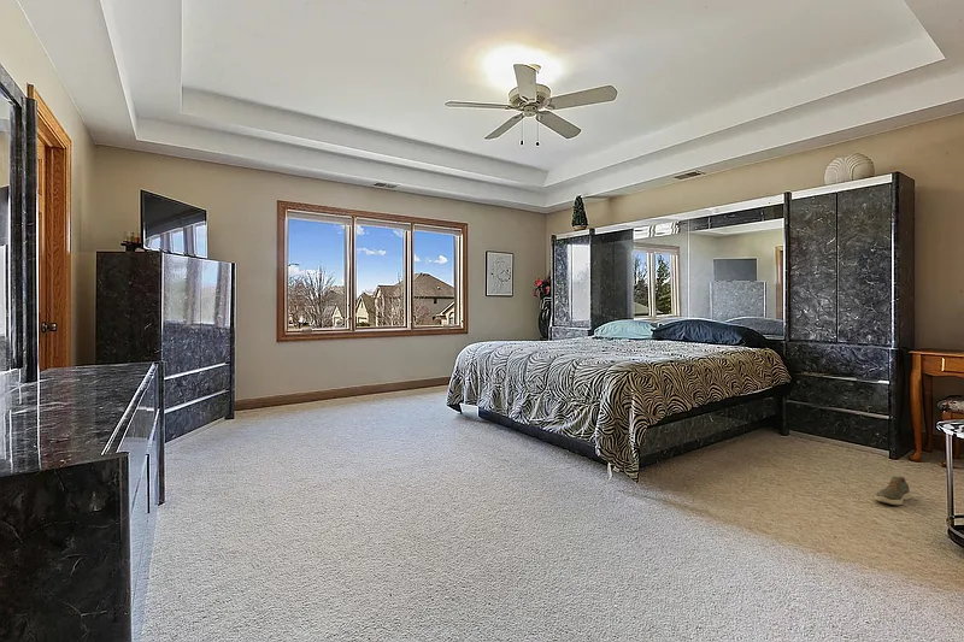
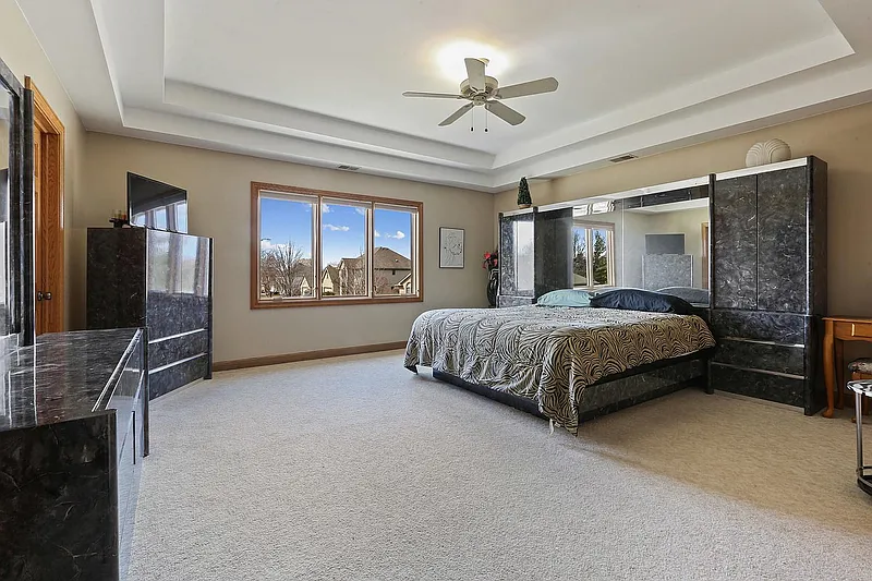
- shoe (892, 488)
